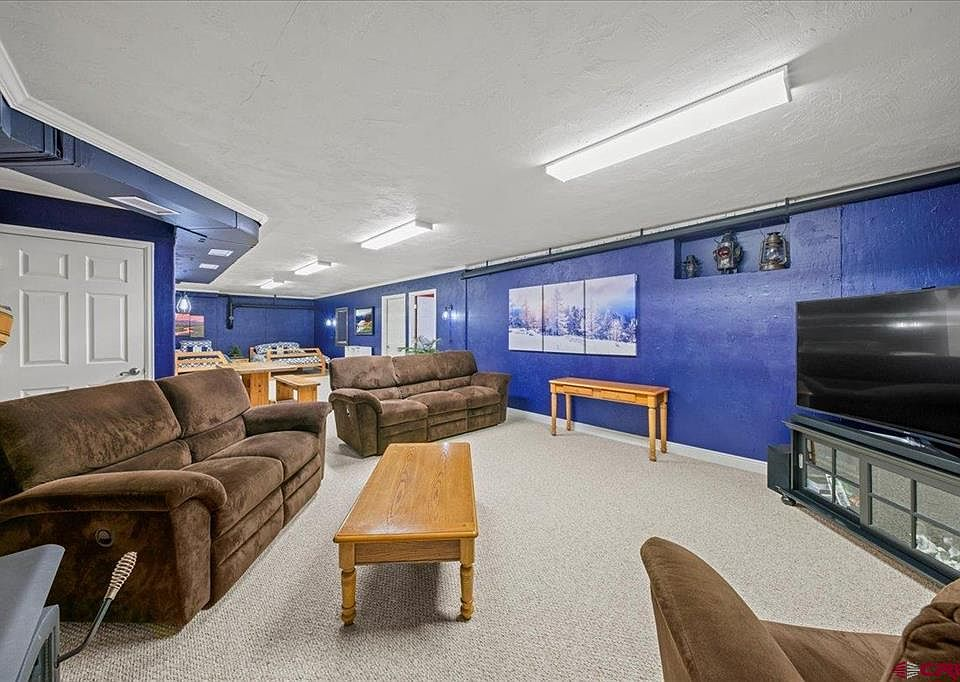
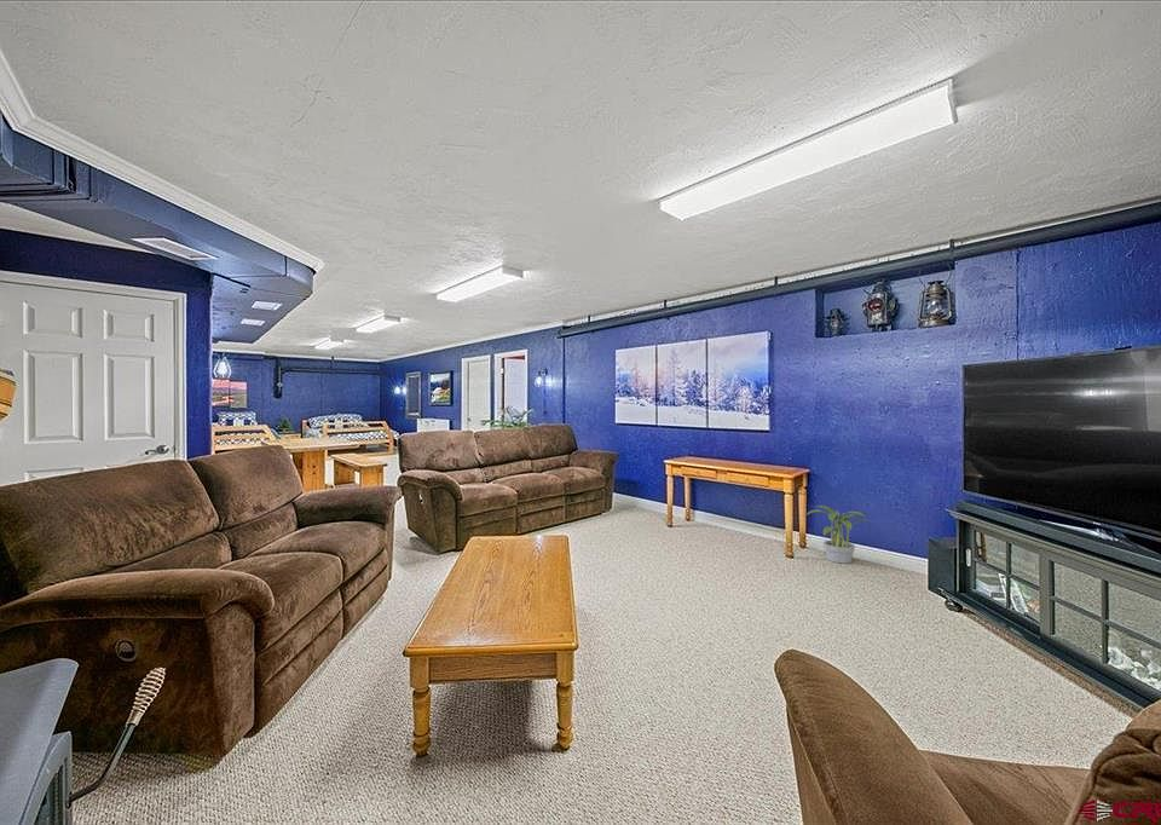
+ potted plant (839, 533)
